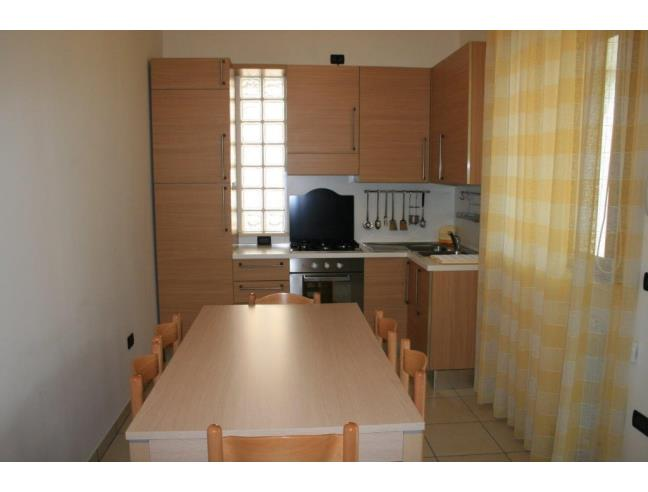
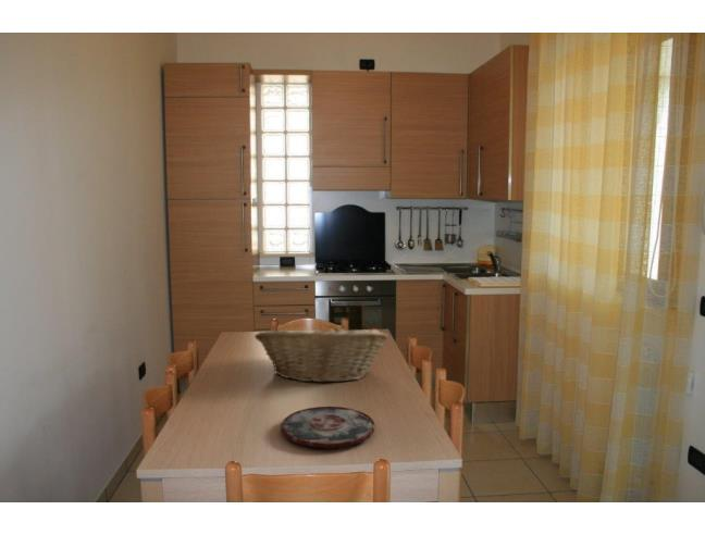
+ plate (327, 425)
+ fruit basket (321, 346)
